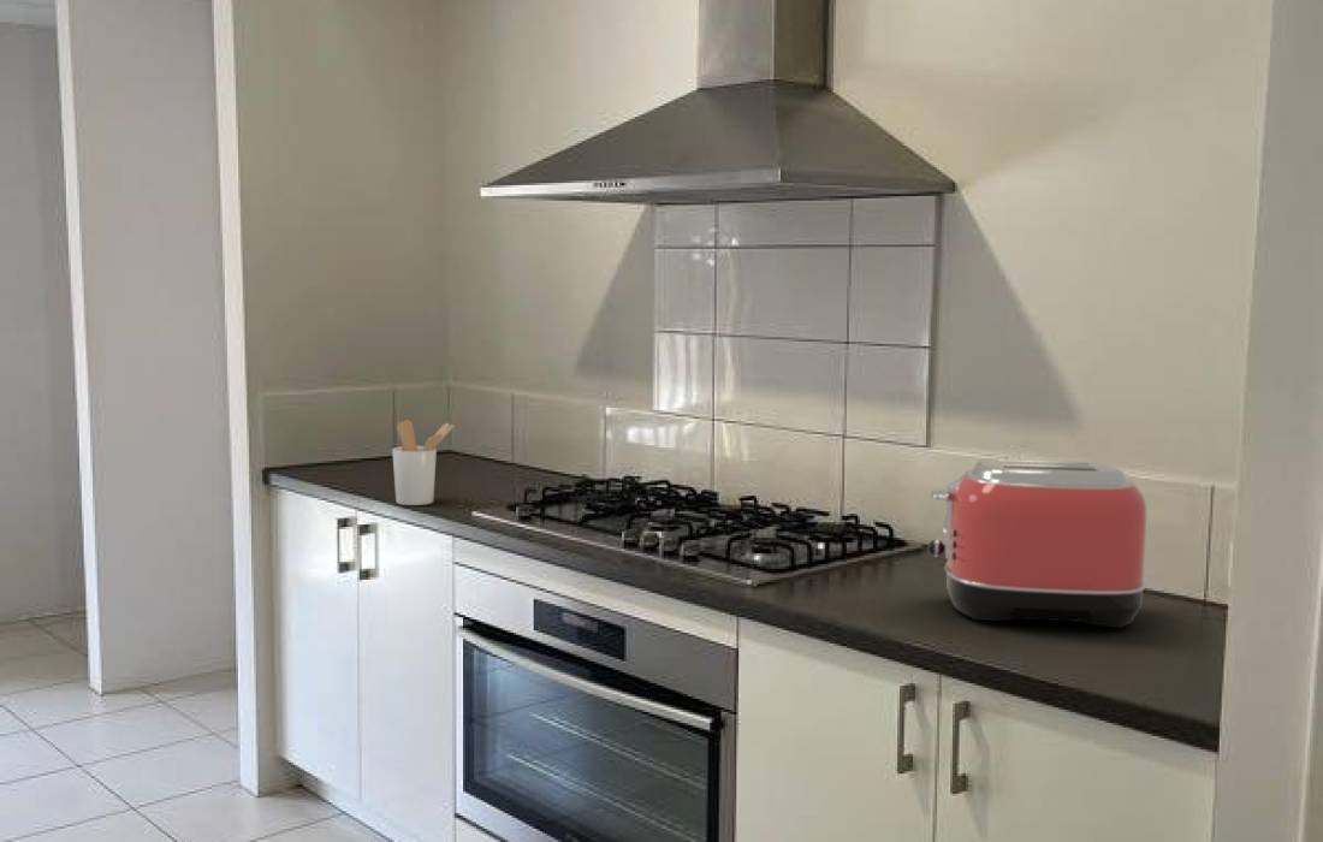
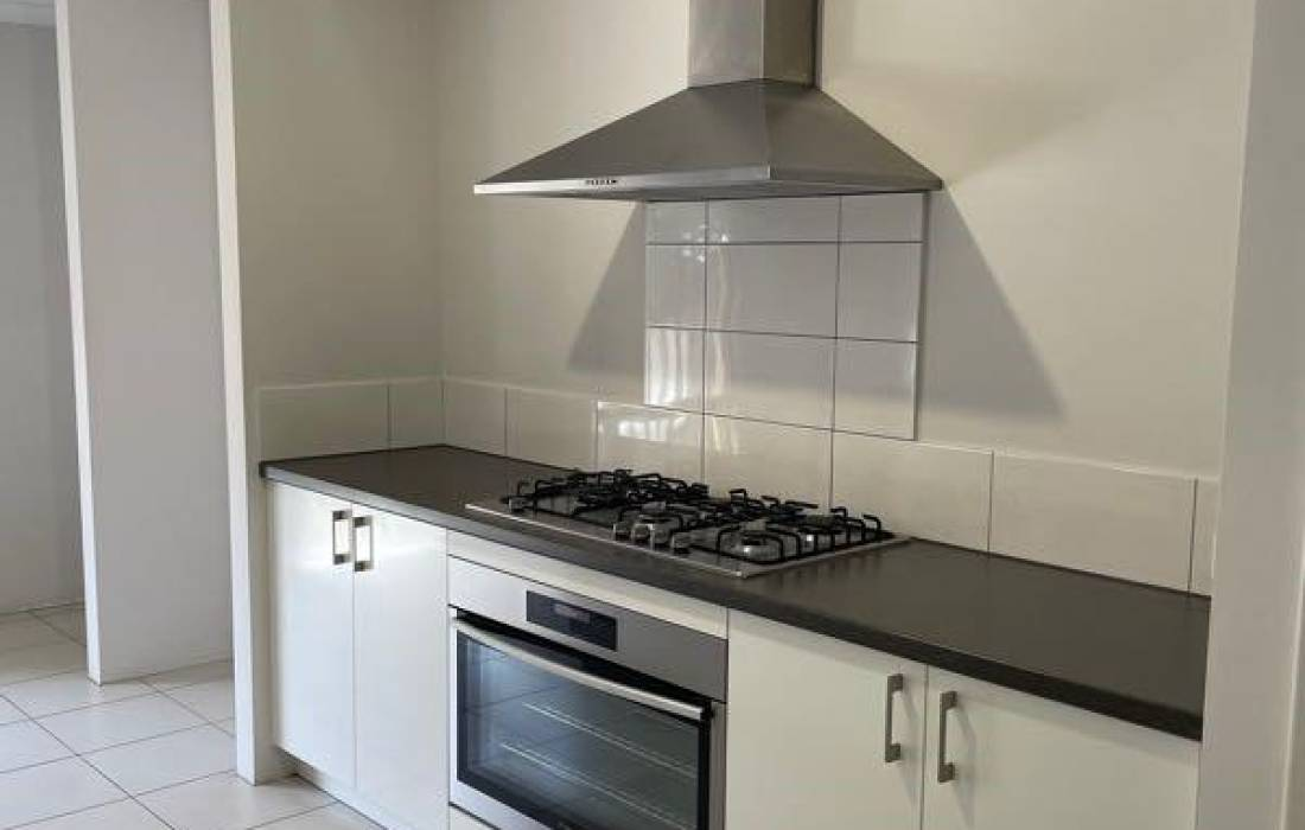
- utensil holder (425, 461)
- toaster (1036, 539)
